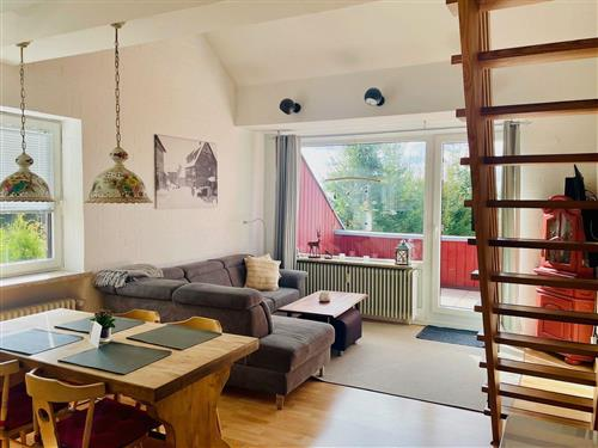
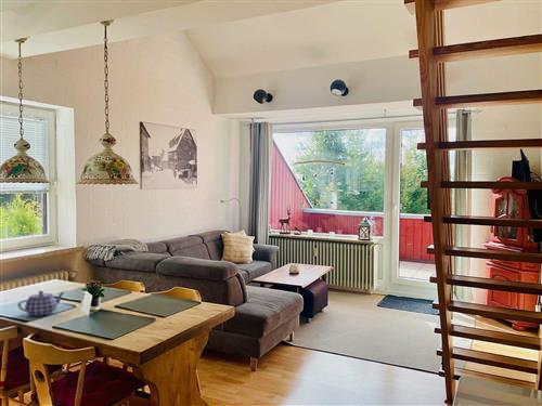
+ teapot (42, 301)
